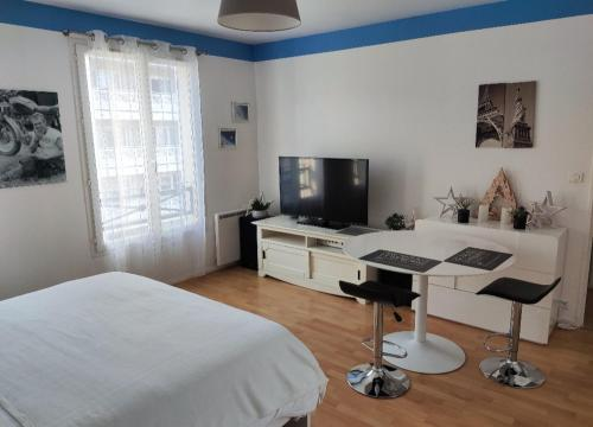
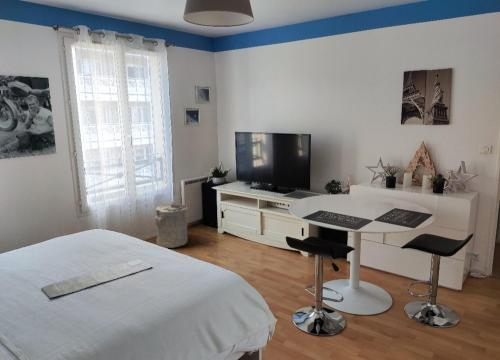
+ laundry hamper (170, 223)
+ bath mat (100, 276)
